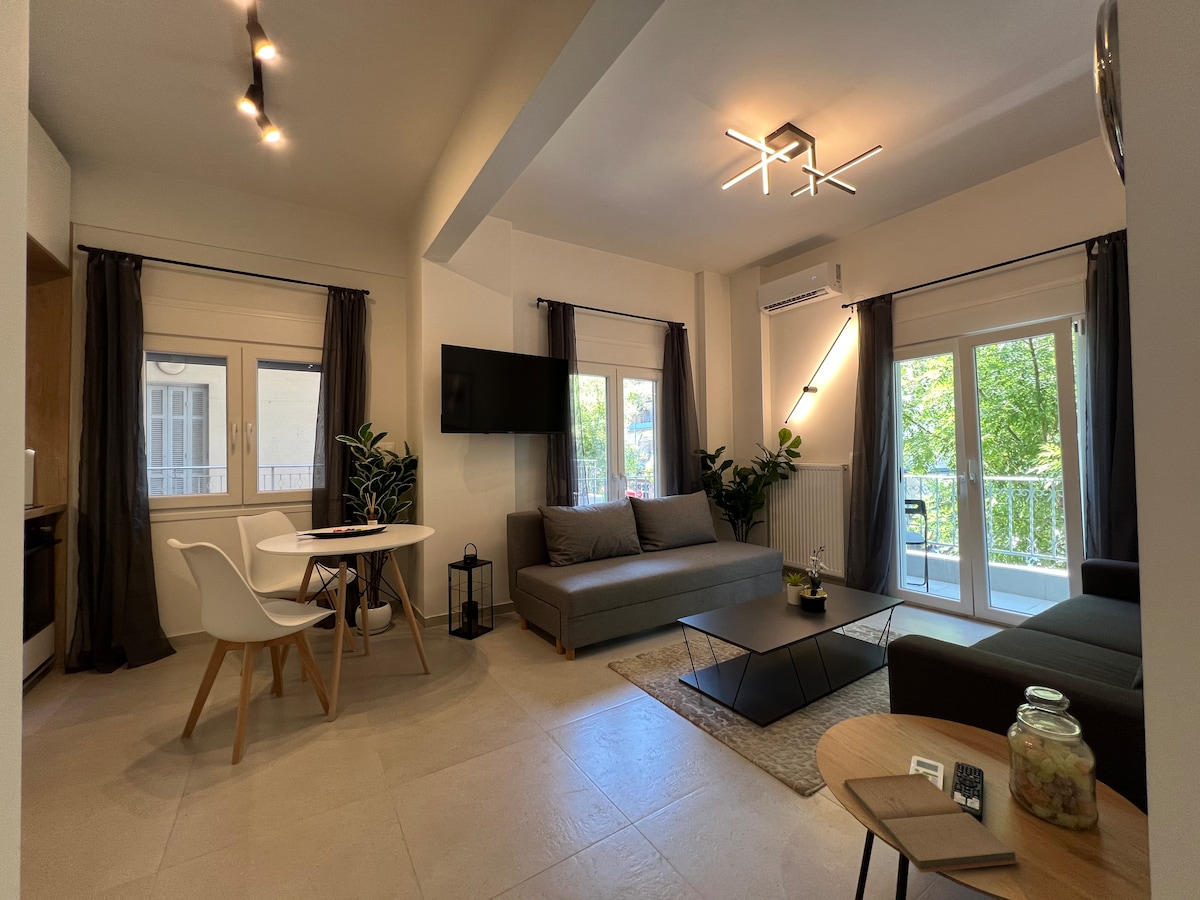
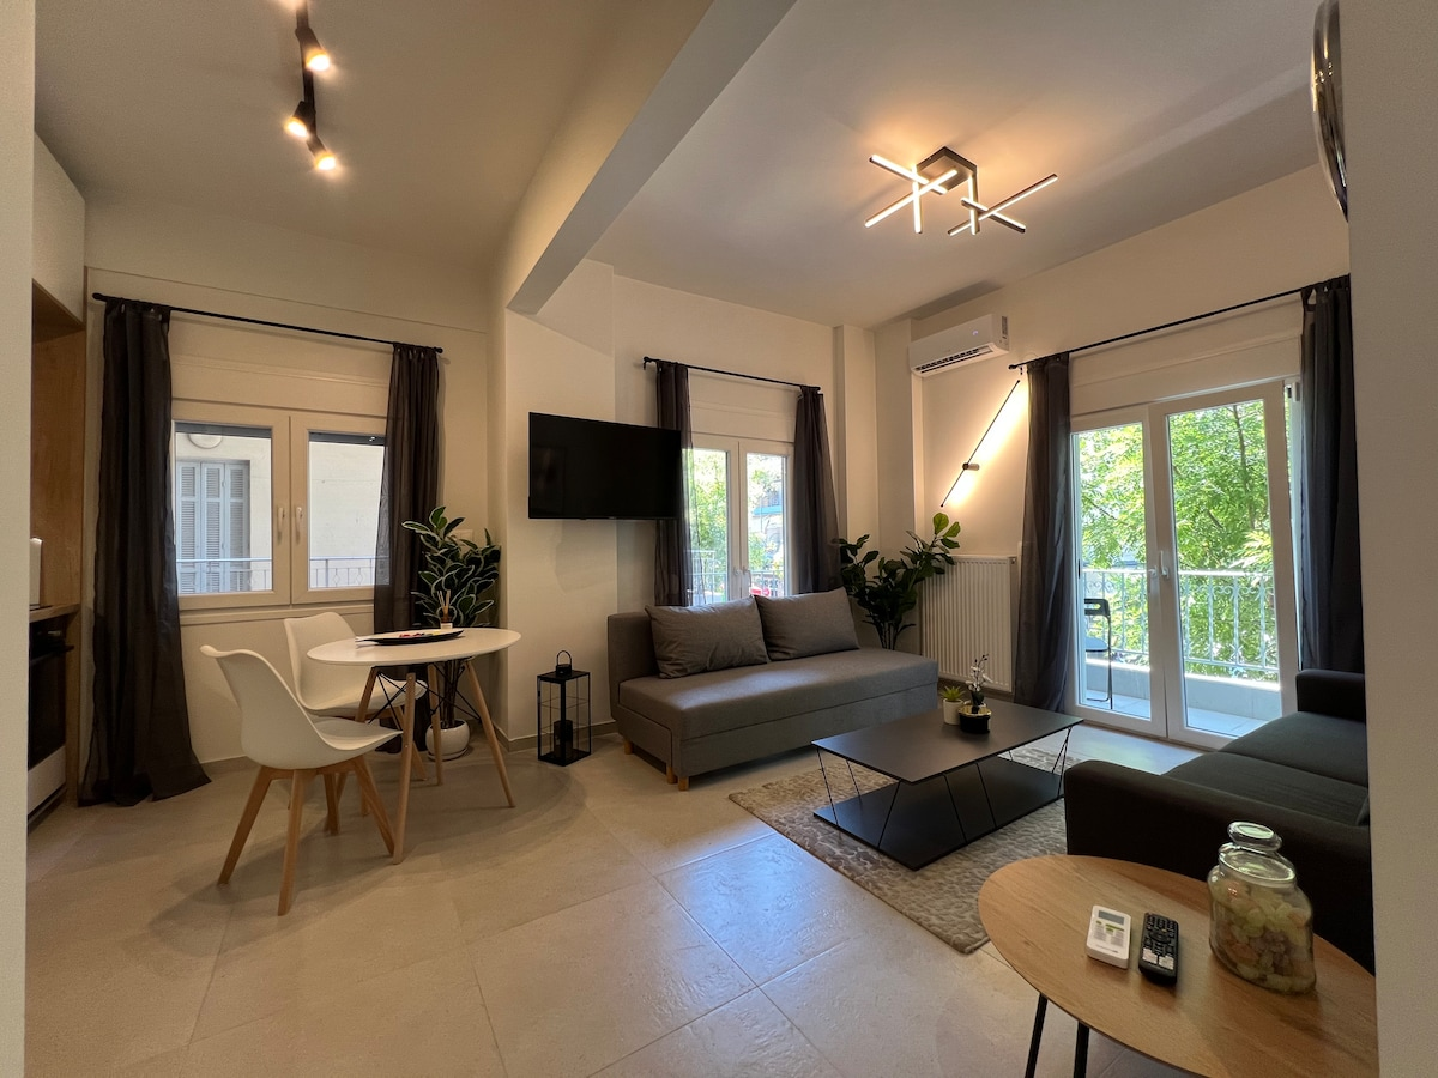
- book (921, 816)
